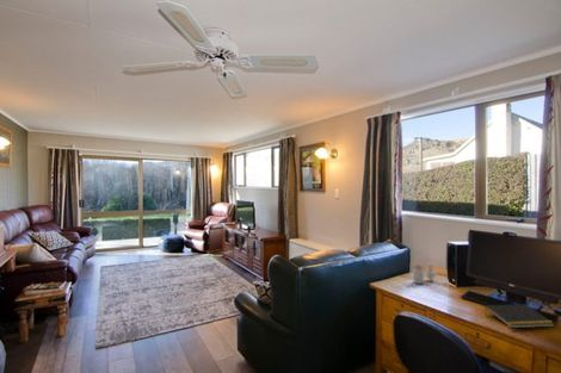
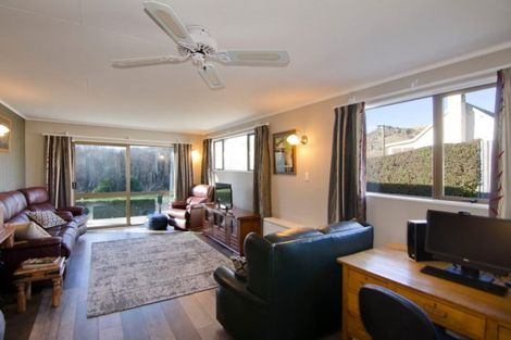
- notepad (518, 315)
- jar (423, 272)
